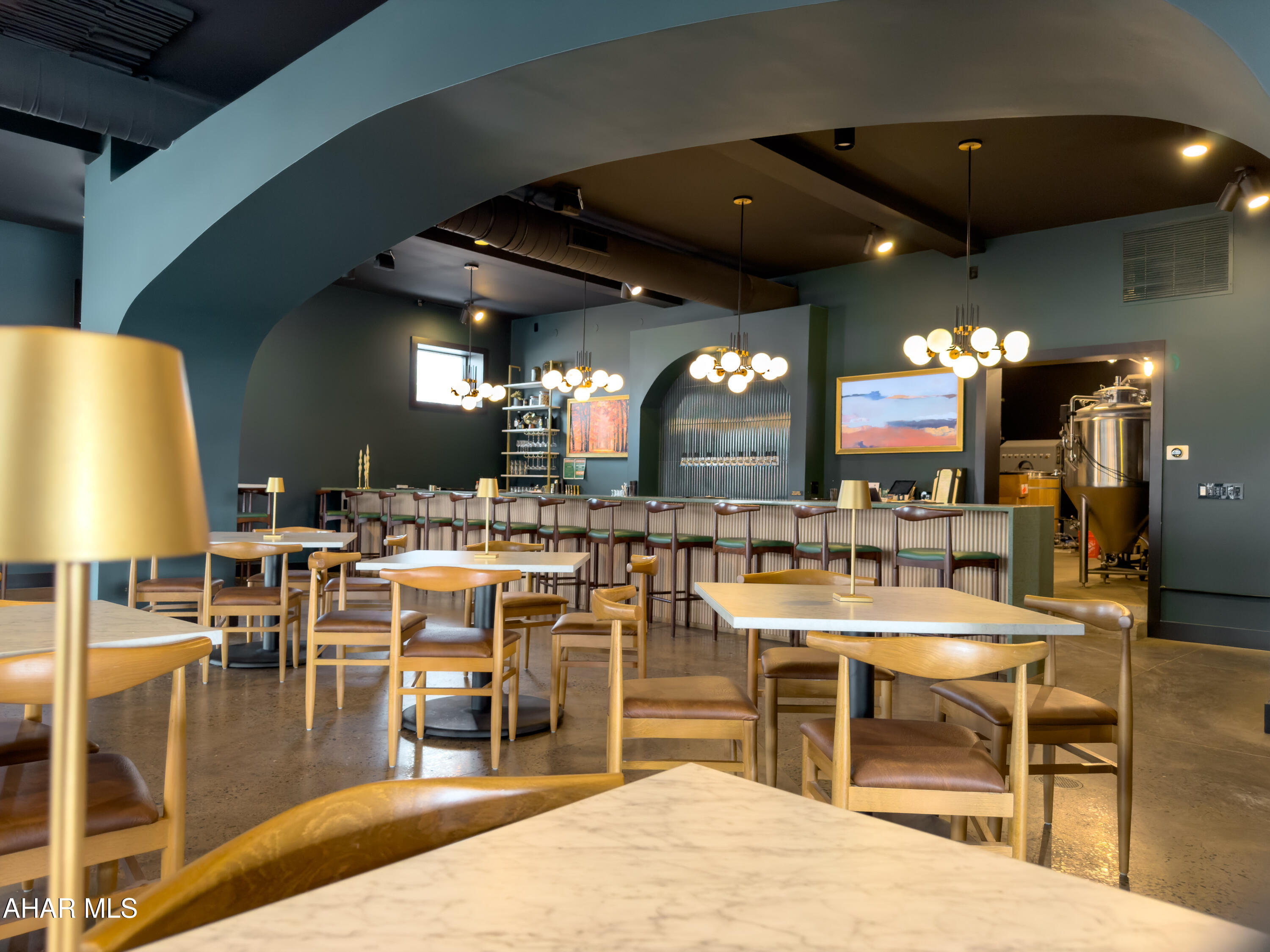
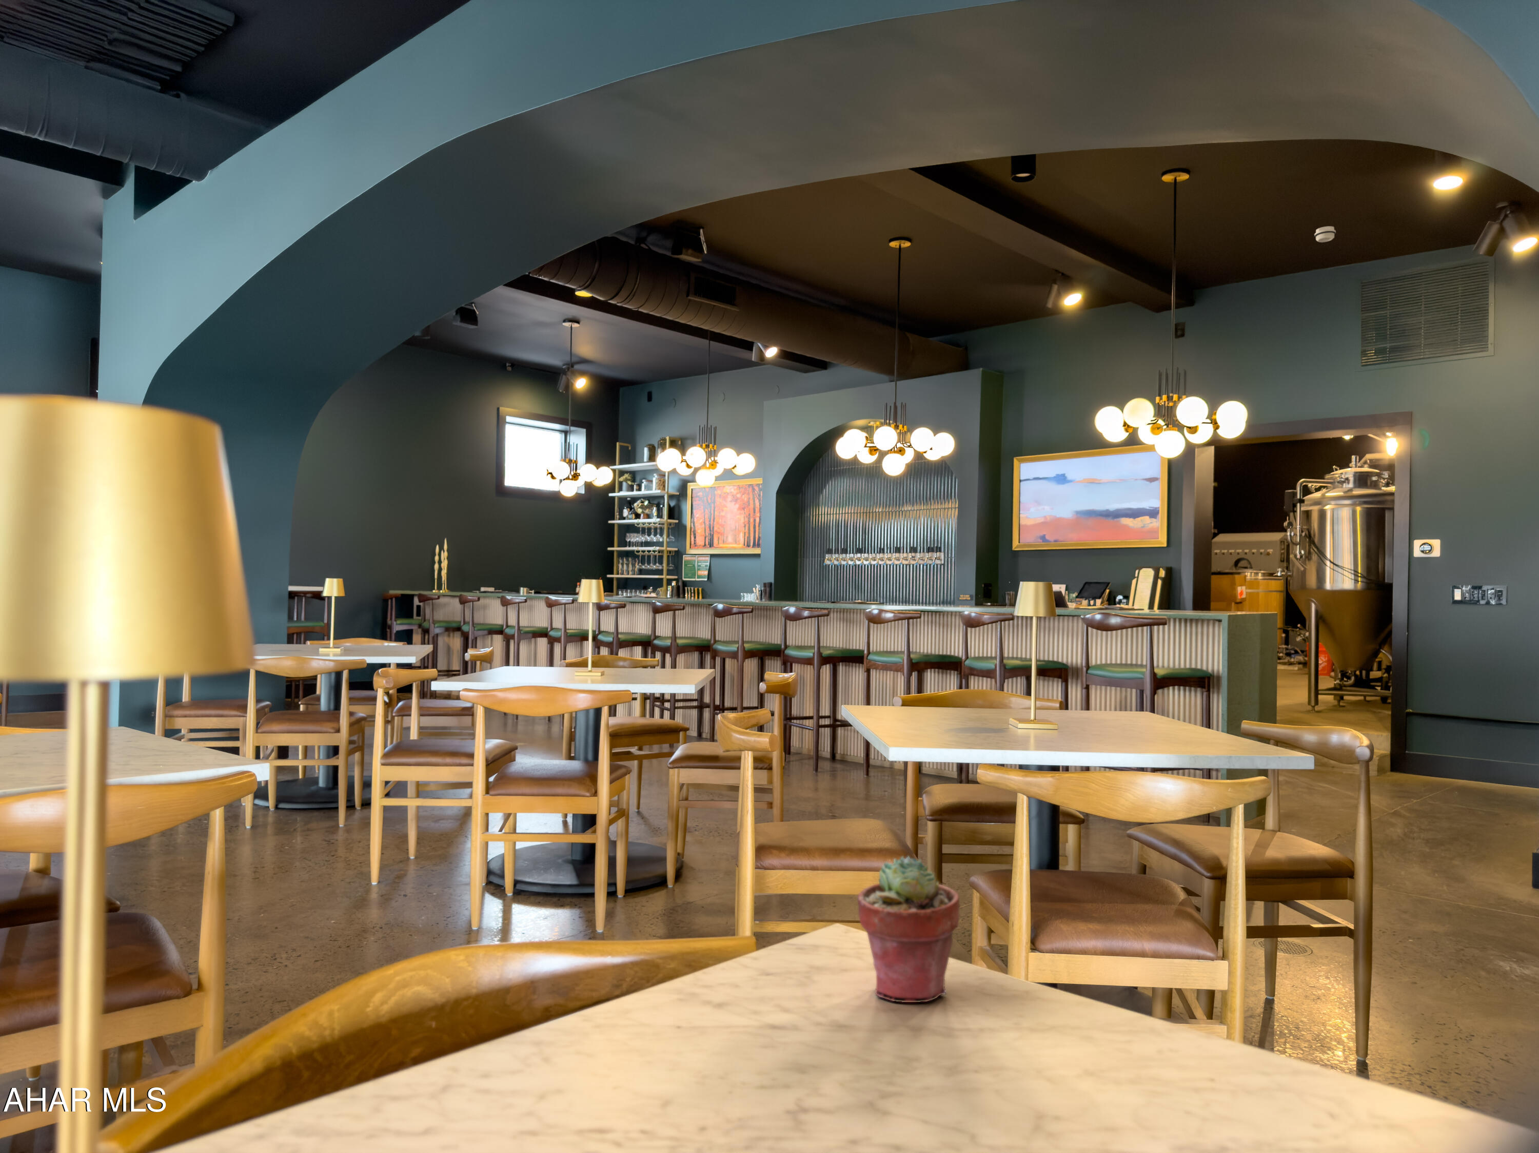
+ potted succulent (908, 923)
+ smoke detector (1325, 234)
